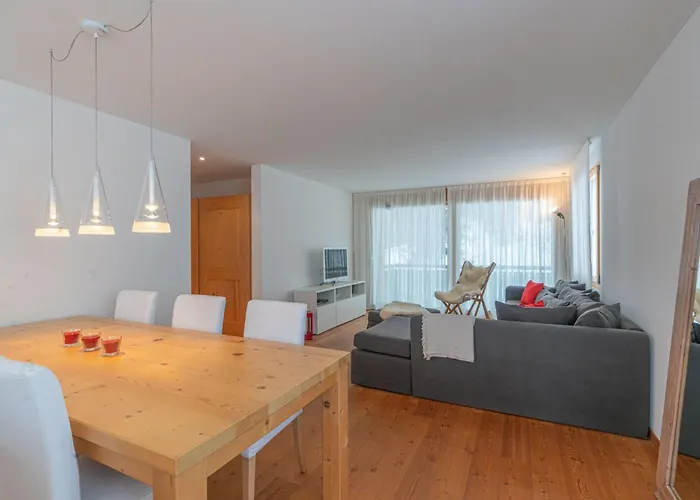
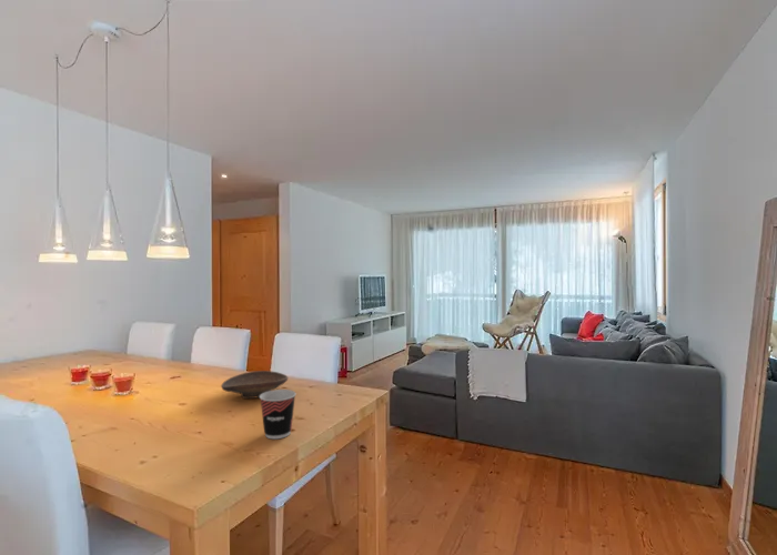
+ cup (278, 414)
+ decorative bowl (255, 385)
